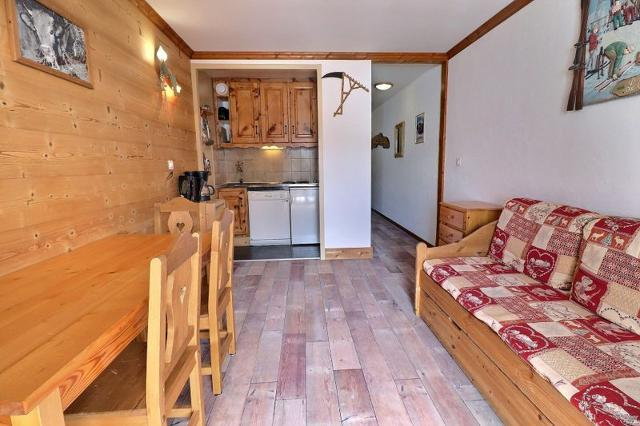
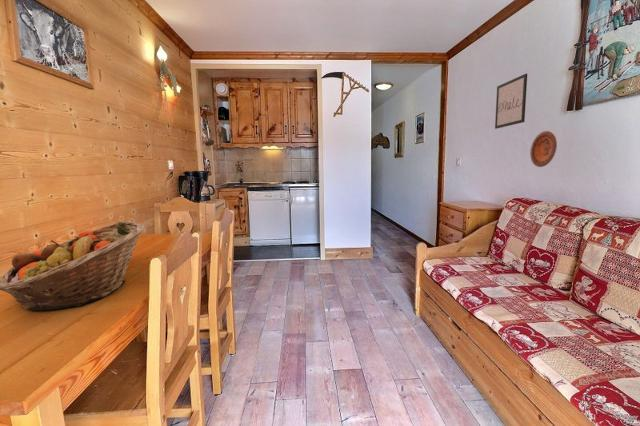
+ decorative plate (543, 149)
+ wall art (509, 103)
+ fruit basket (80, 259)
